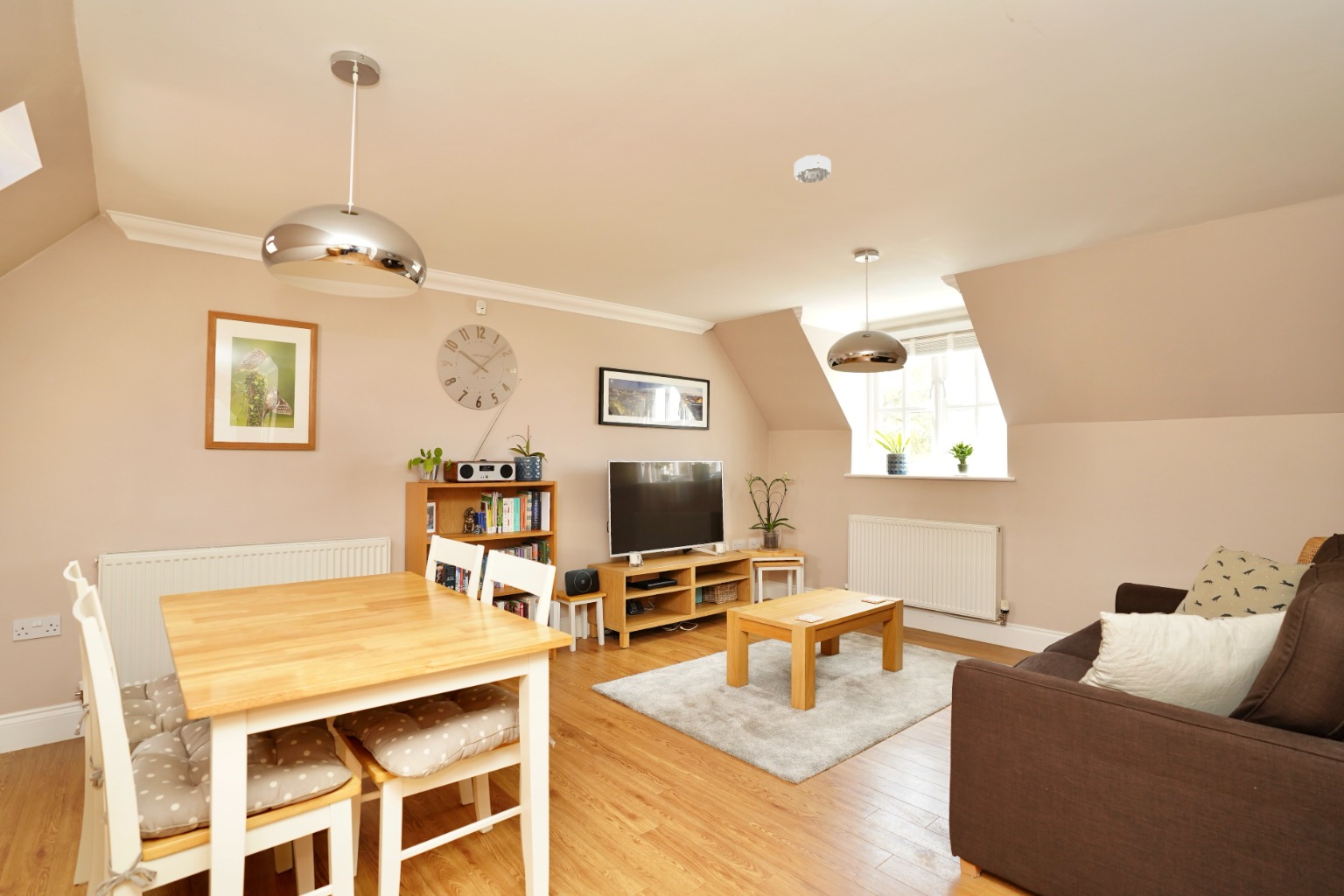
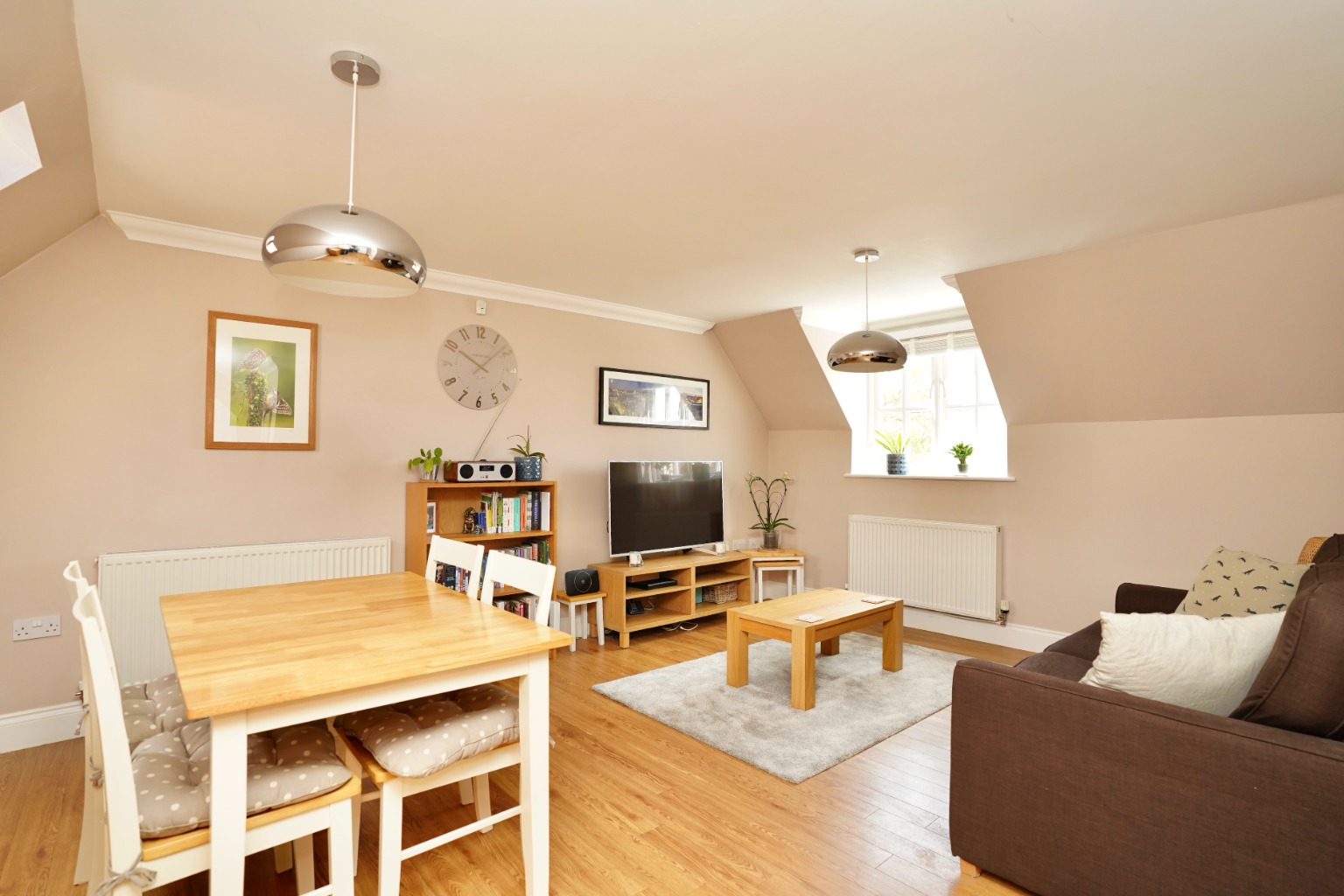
- smoke detector (812, 168)
